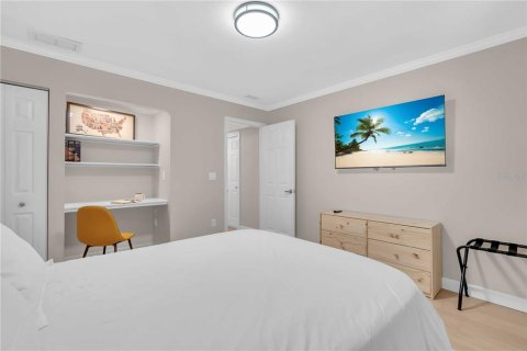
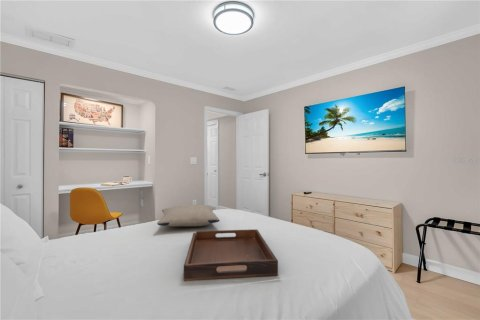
+ serving tray (228, 249)
+ pillow (188, 215)
